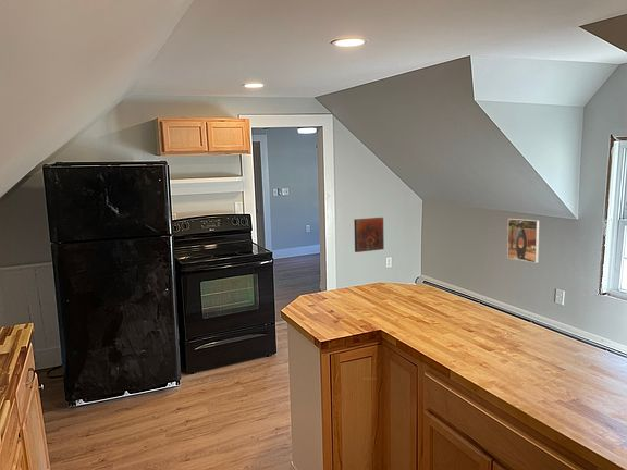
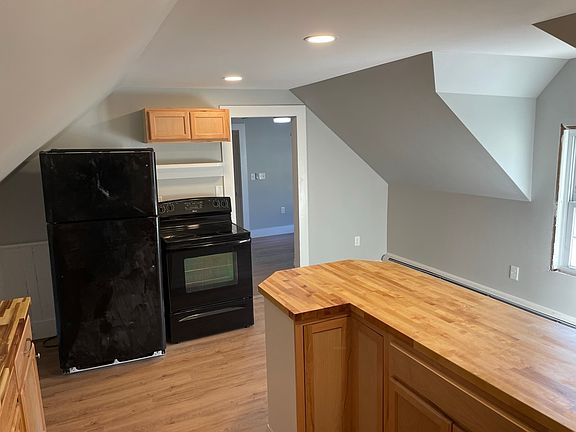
- decorative tile (369, 234)
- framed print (522, 239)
